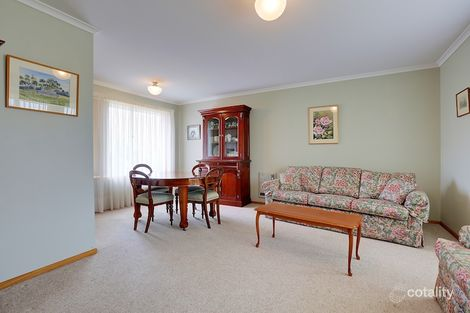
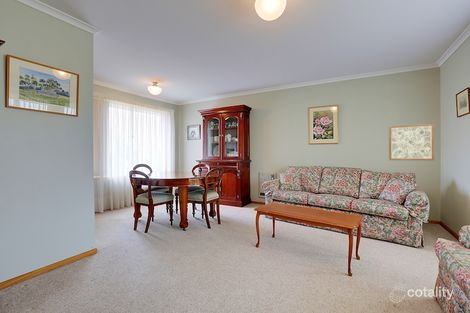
+ wall art (411, 140)
